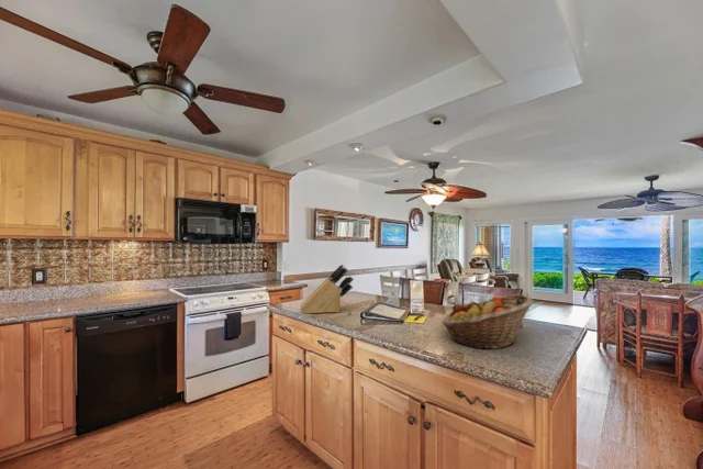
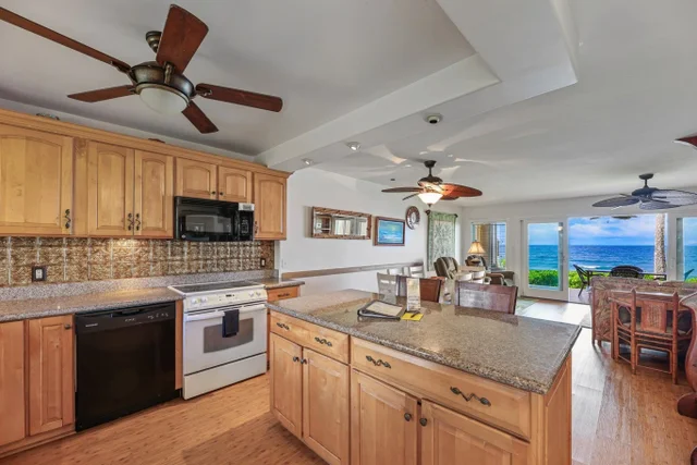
- knife block (326, 288)
- fruit basket (486, 316)
